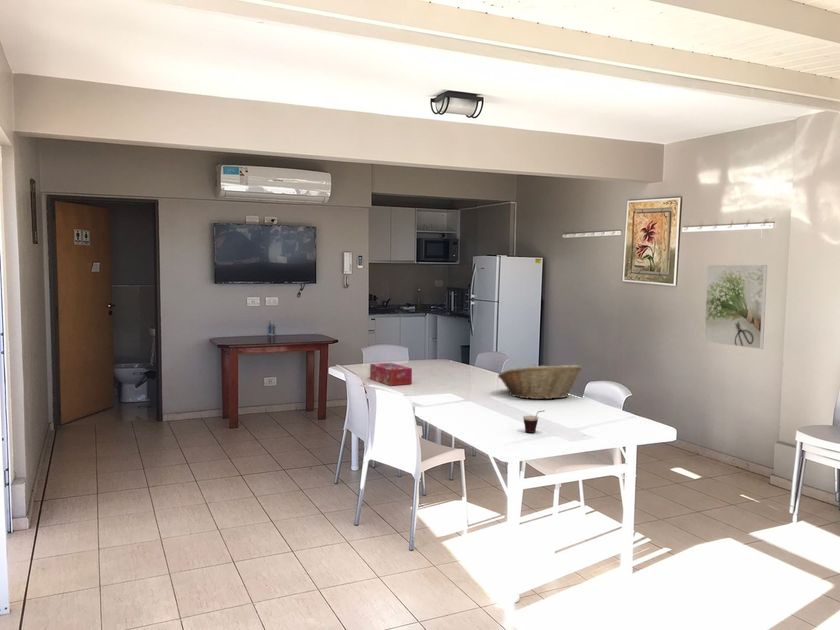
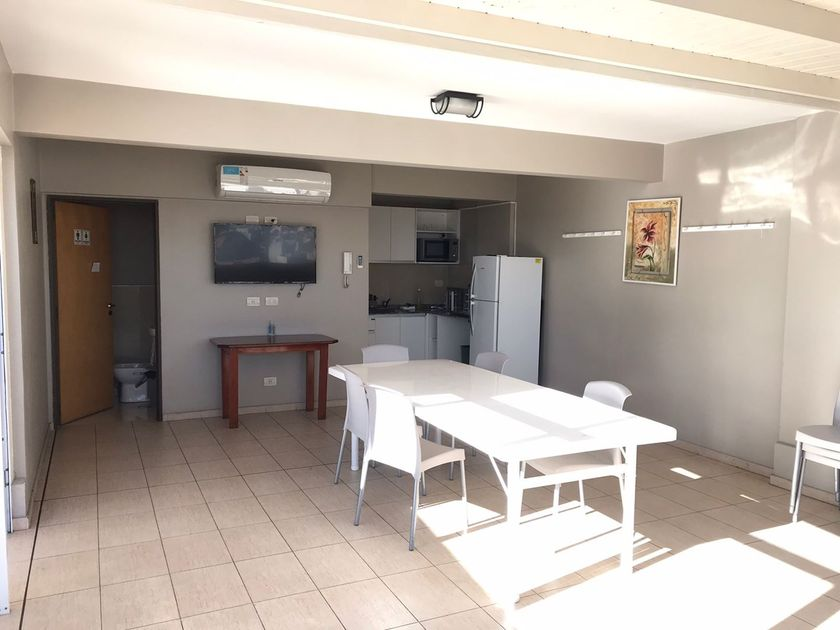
- fruit basket (539, 378)
- cup (534, 420)
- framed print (734, 305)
- tissue box (390, 373)
